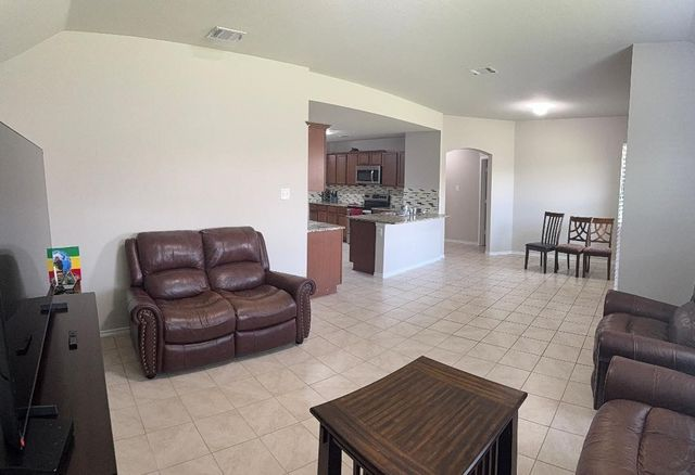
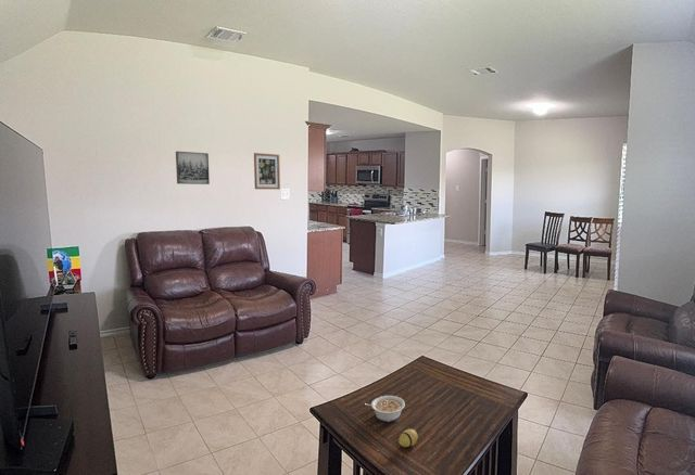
+ decorative egg (407, 438)
+ wall art (192, 168)
+ legume (387, 409)
+ wall art (267, 171)
